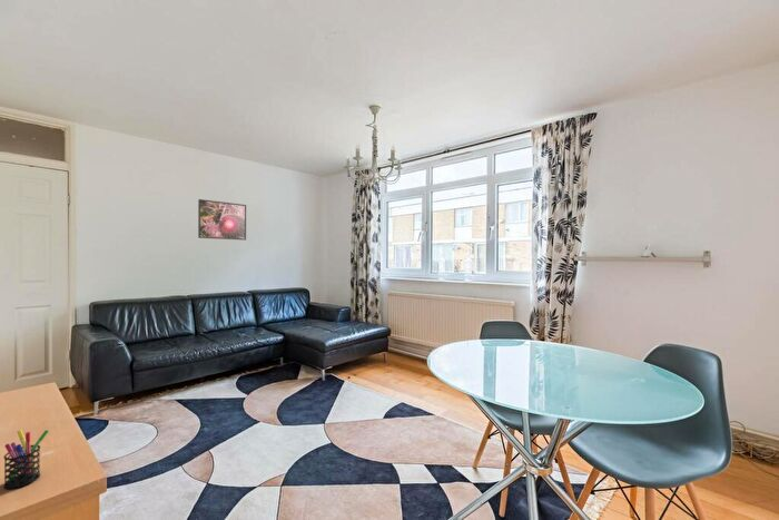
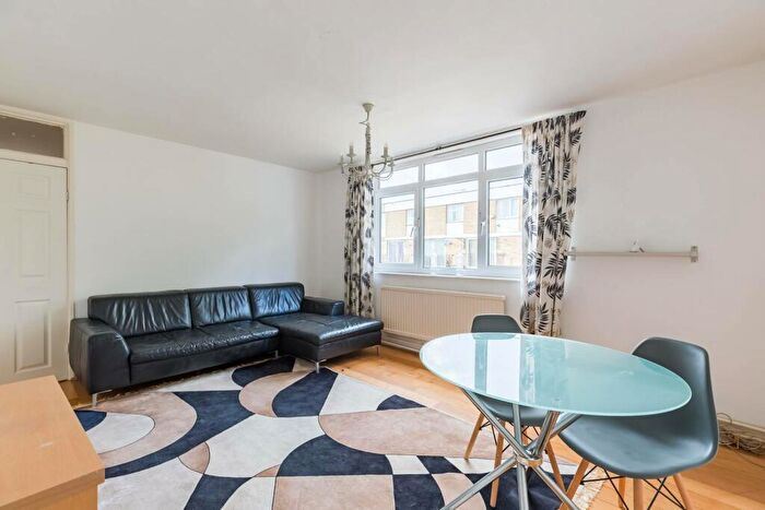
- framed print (223, 220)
- pen holder (27, 454)
